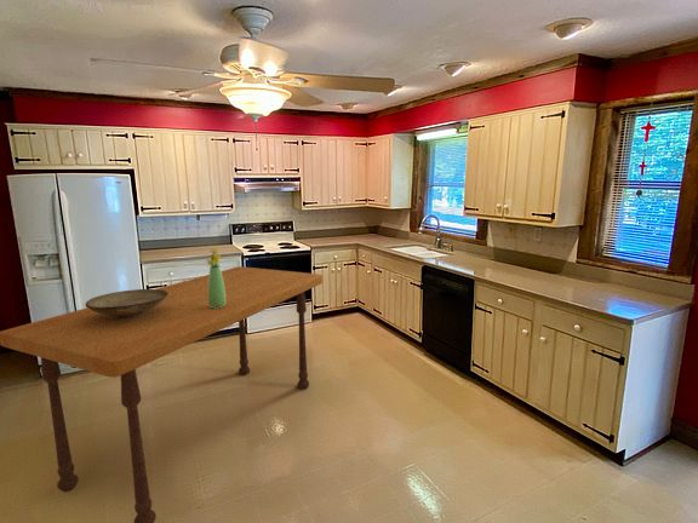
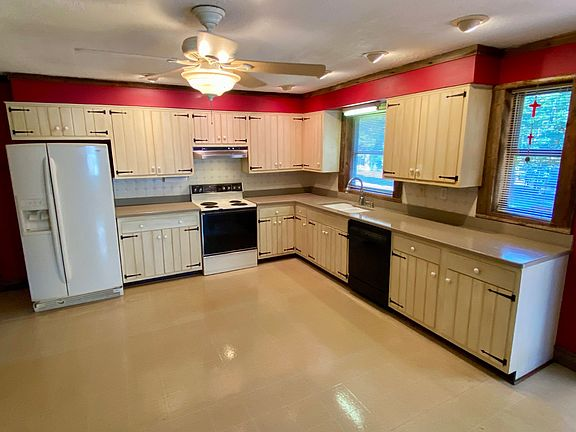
- dining table (193, 341)
- bouquet (214, 277)
- decorative bowl (128, 305)
